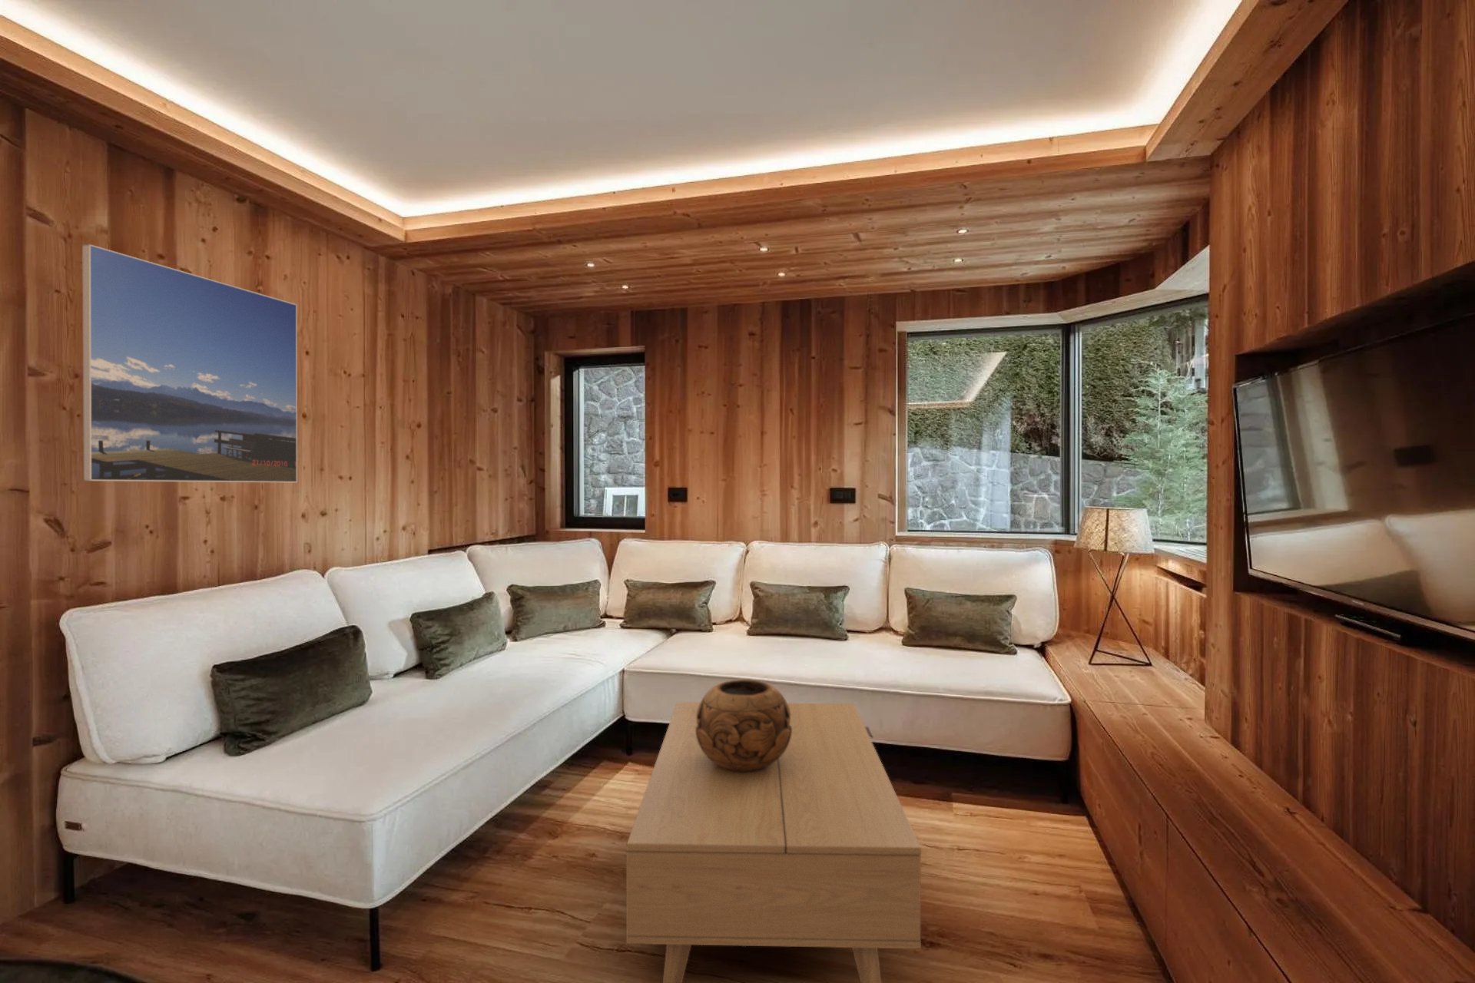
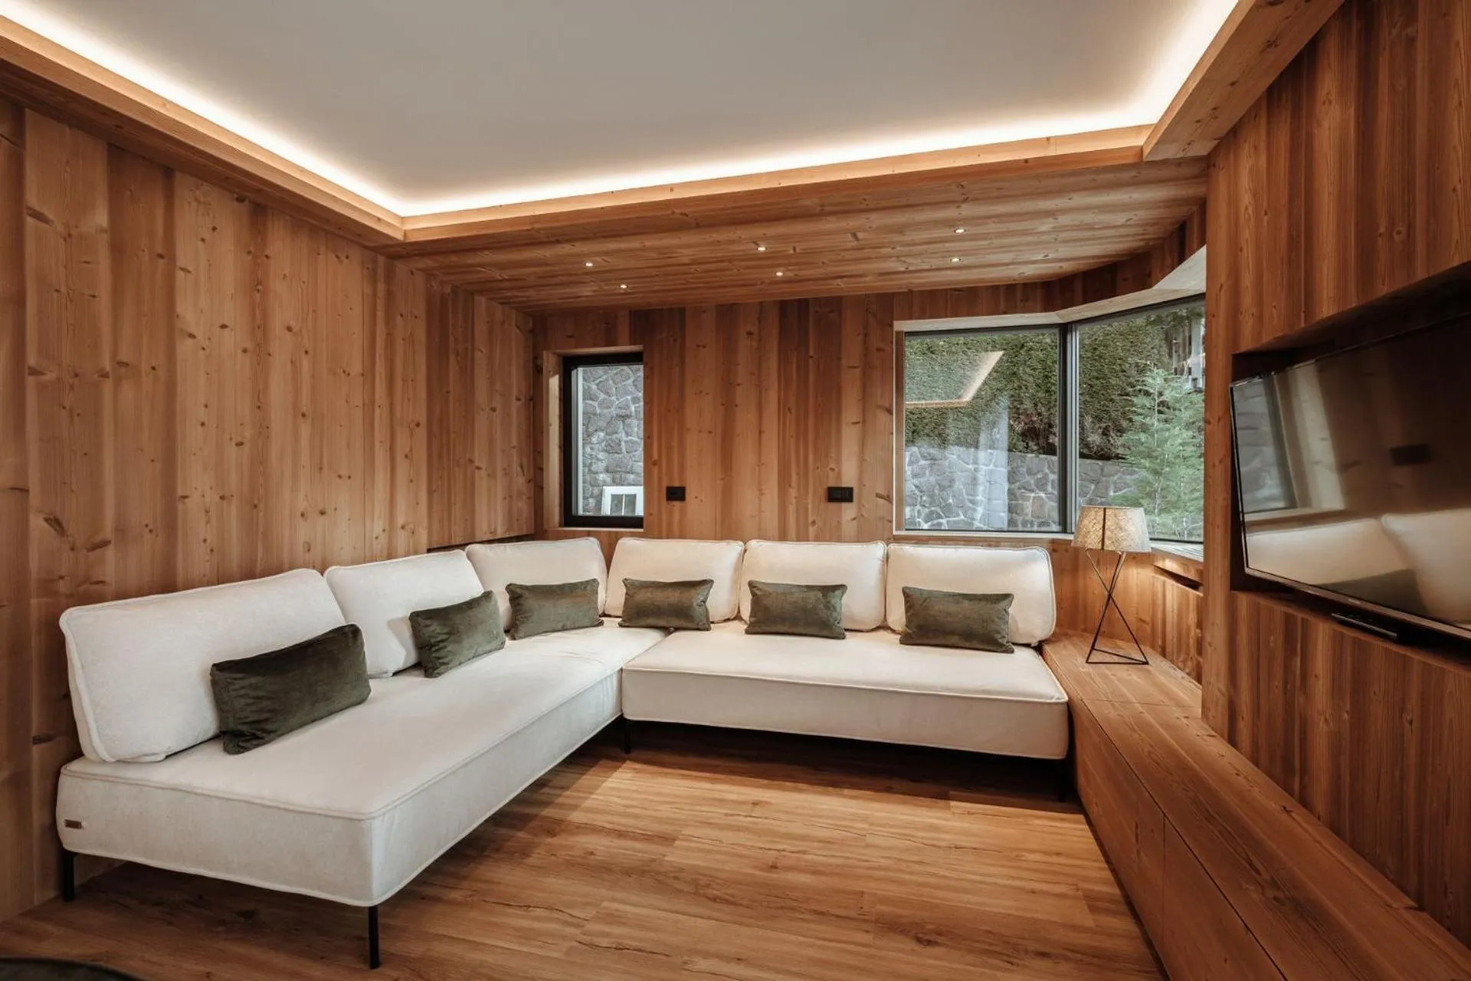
- decorative bowl (744, 723)
- coffee table (772, 827)
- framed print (204, 380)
